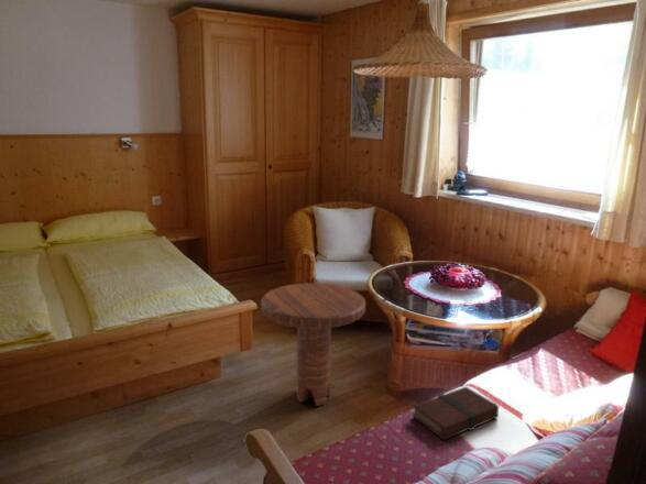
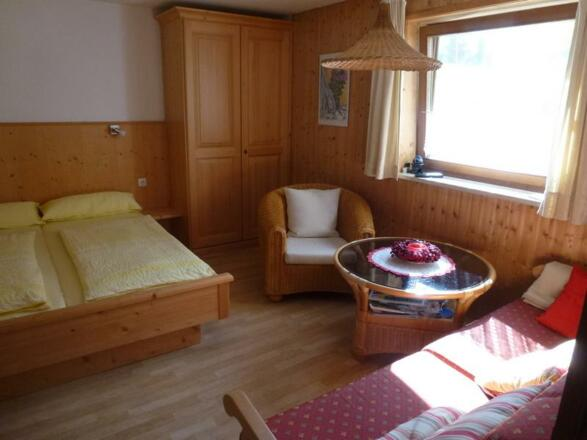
- side table (313, 348)
- book (455, 410)
